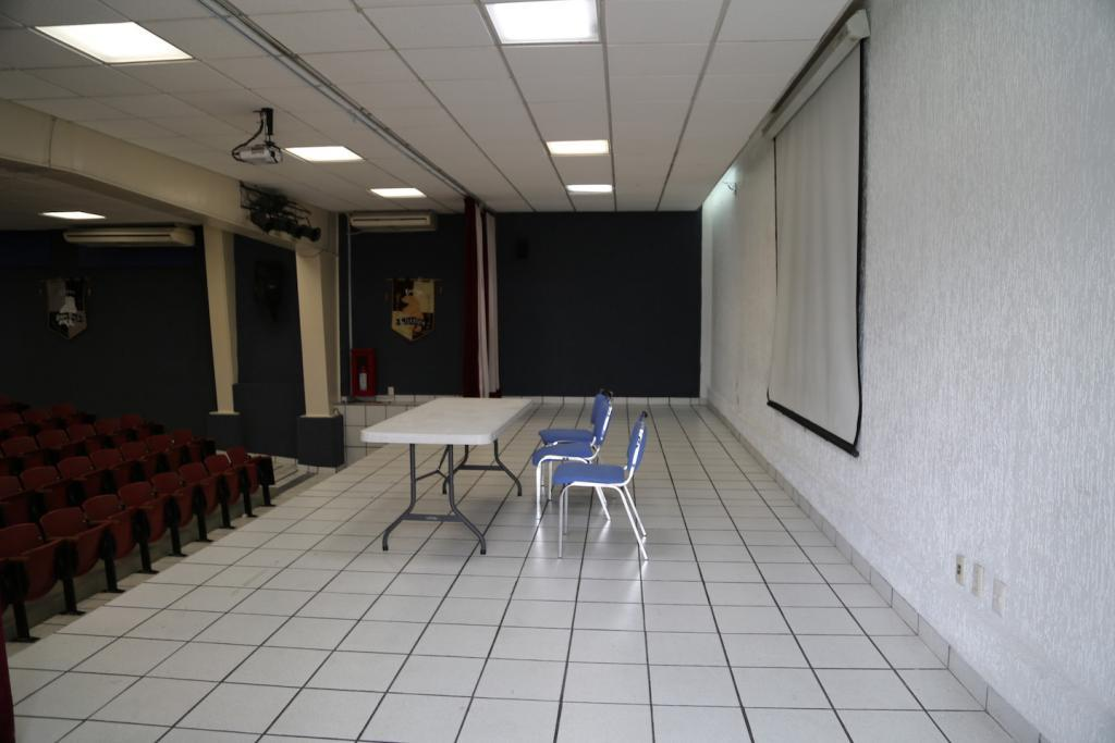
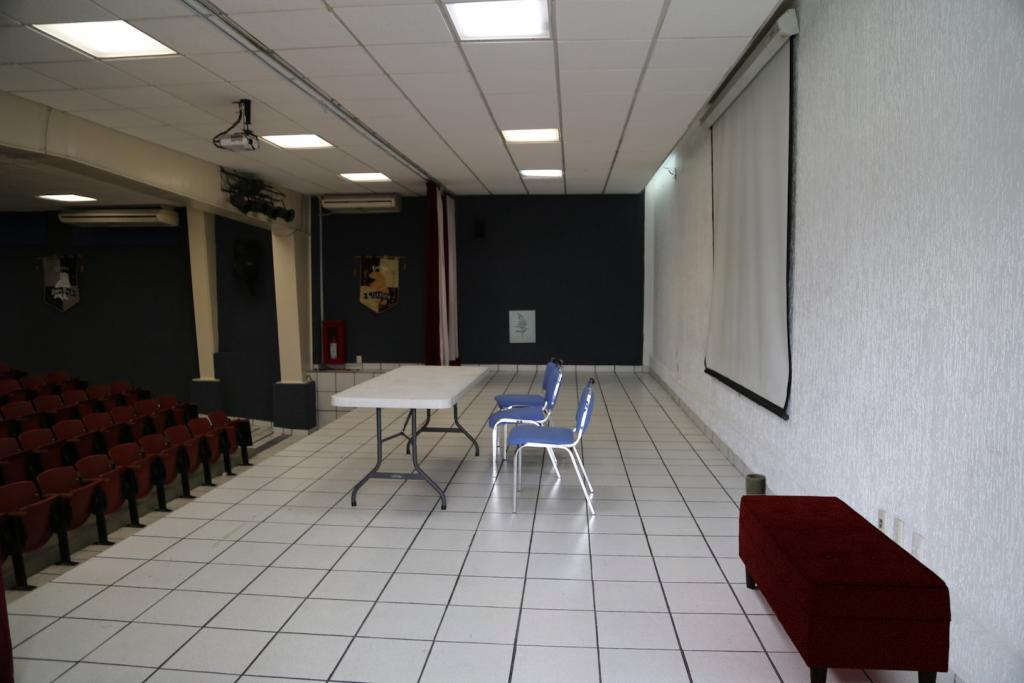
+ plant pot (755, 490)
+ wall art (522, 326)
+ bench (824, 584)
